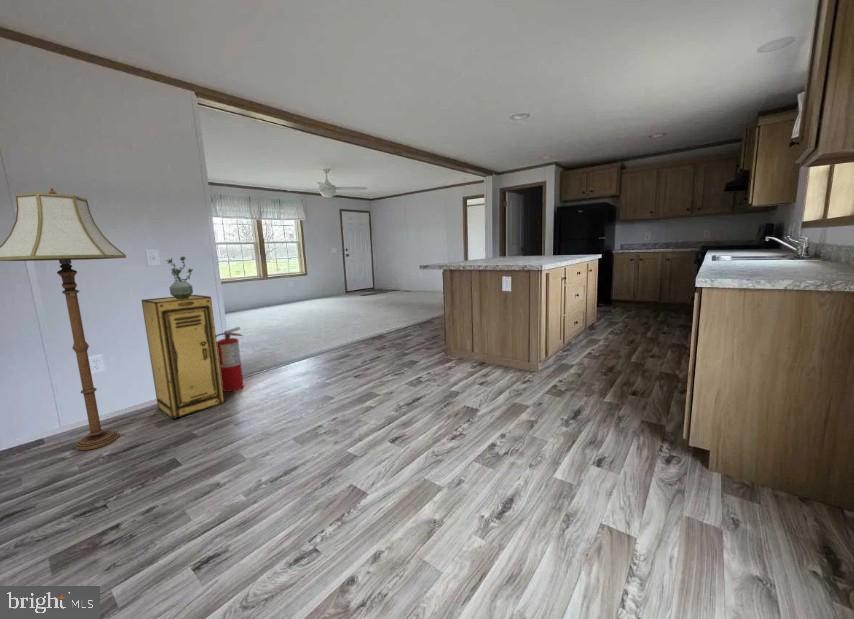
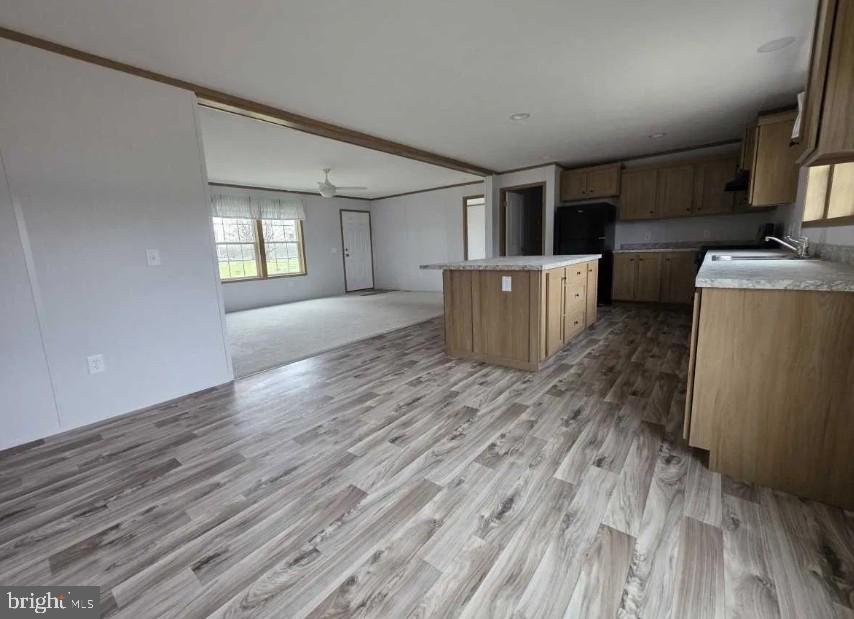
- floor lamp (75, 321)
- potted plant (180, 277)
- storage cabinet (184, 353)
- fire extinguisher (230, 358)
